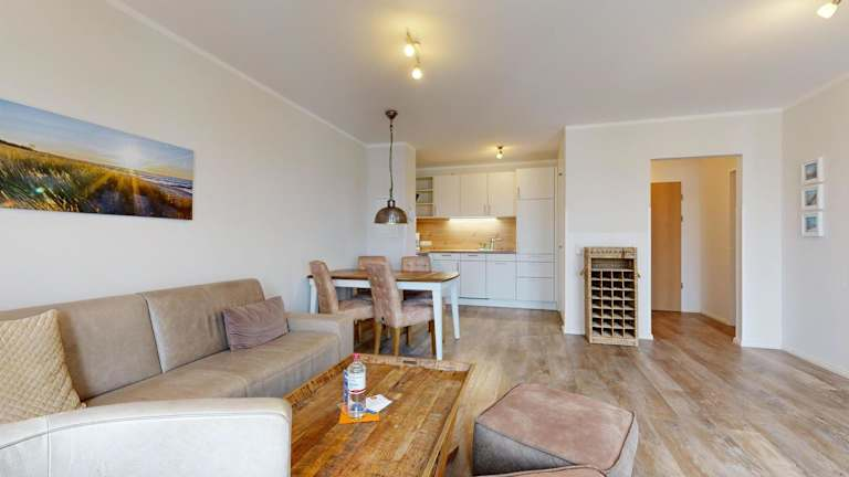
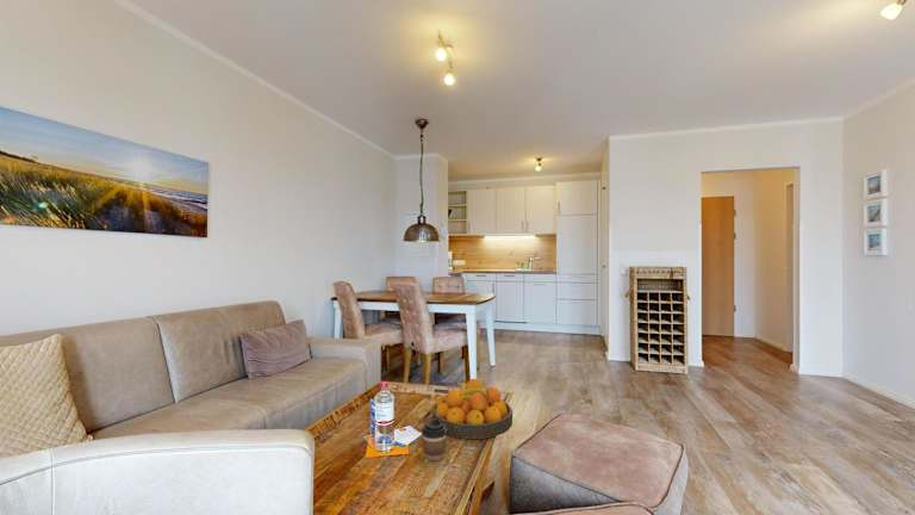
+ coffee cup (434, 439)
+ fruit bowl (472, 403)
